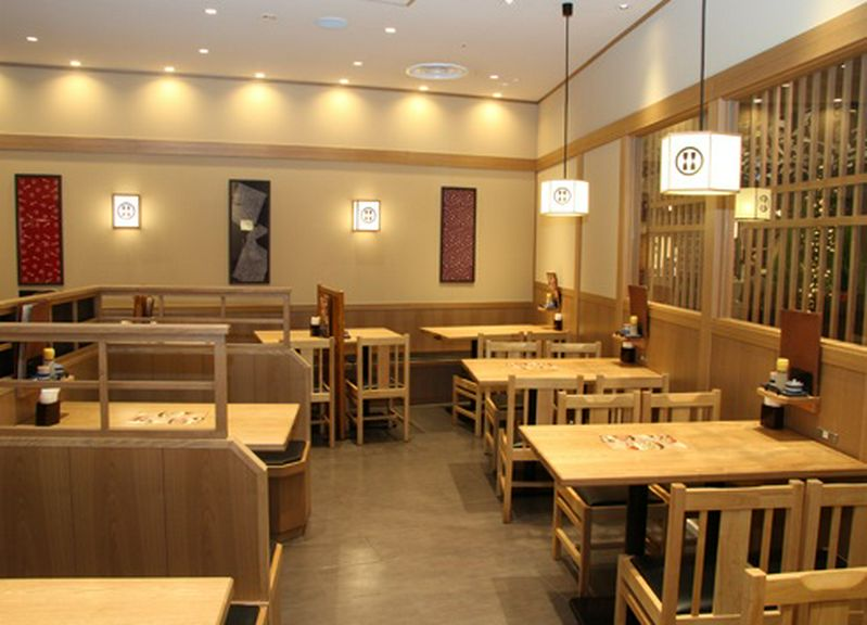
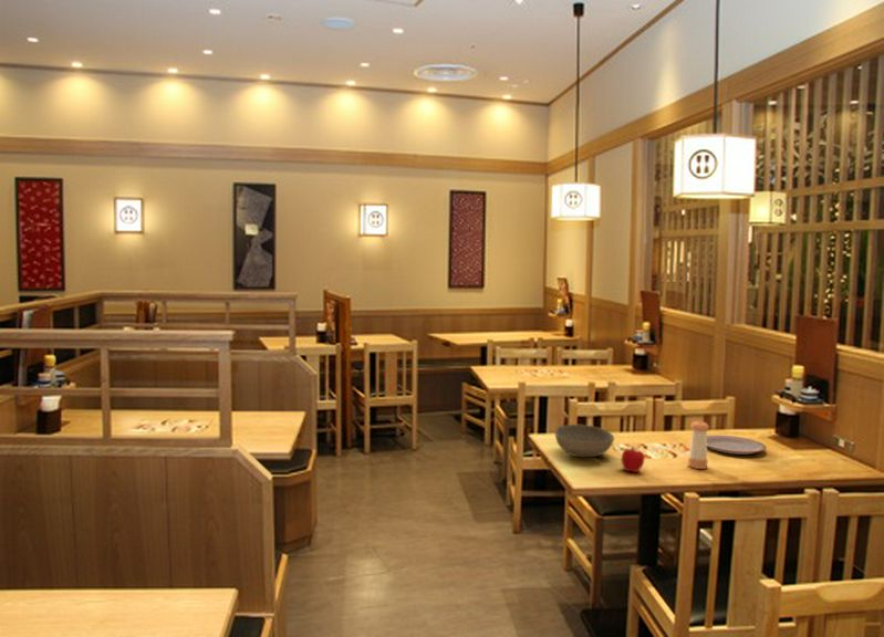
+ pepper shaker (698, 442)
+ fruit (632, 459)
+ bowl (583, 442)
+ plate (731, 445)
